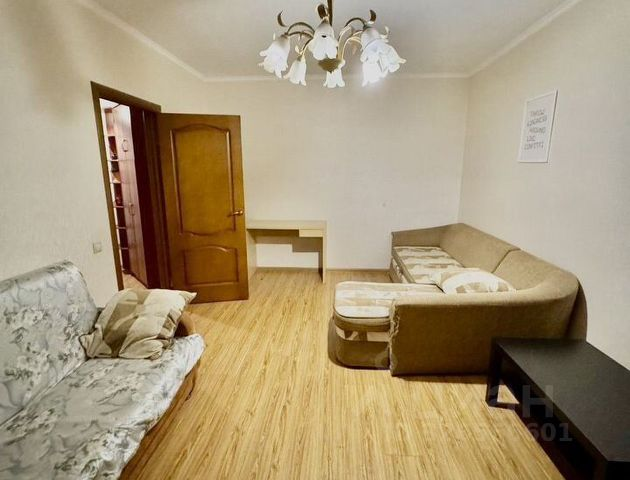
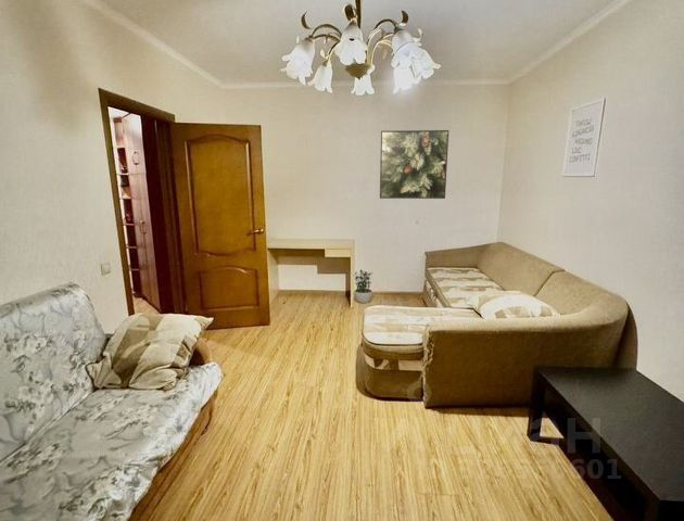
+ potted plant (362, 284)
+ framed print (413, 165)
